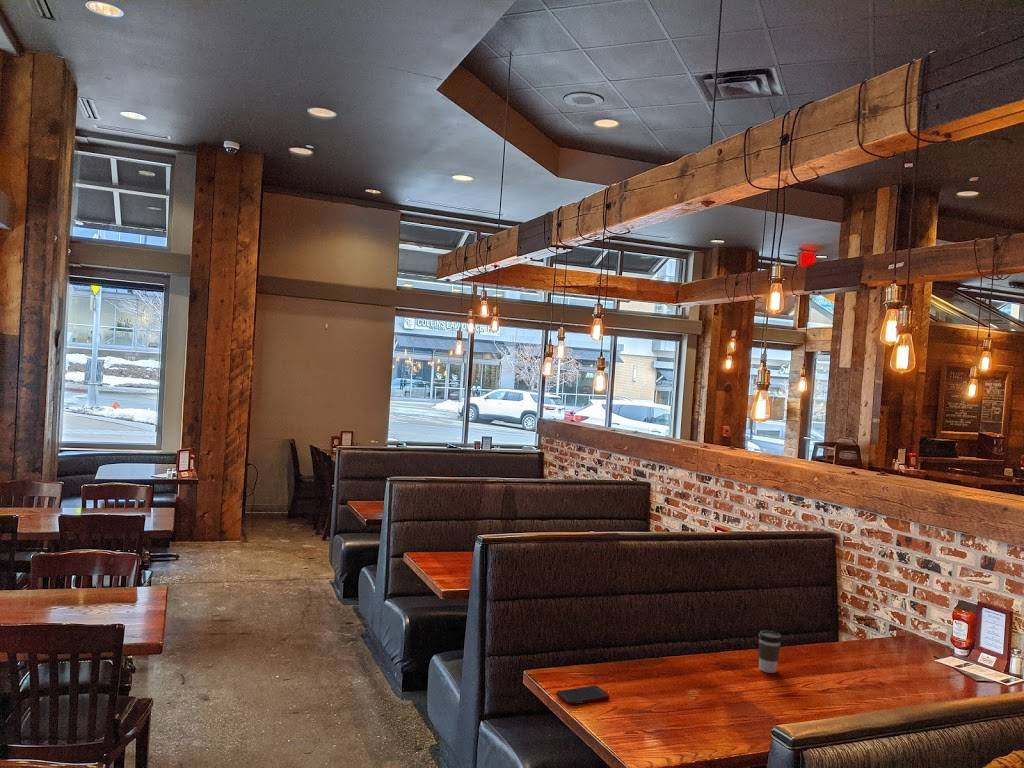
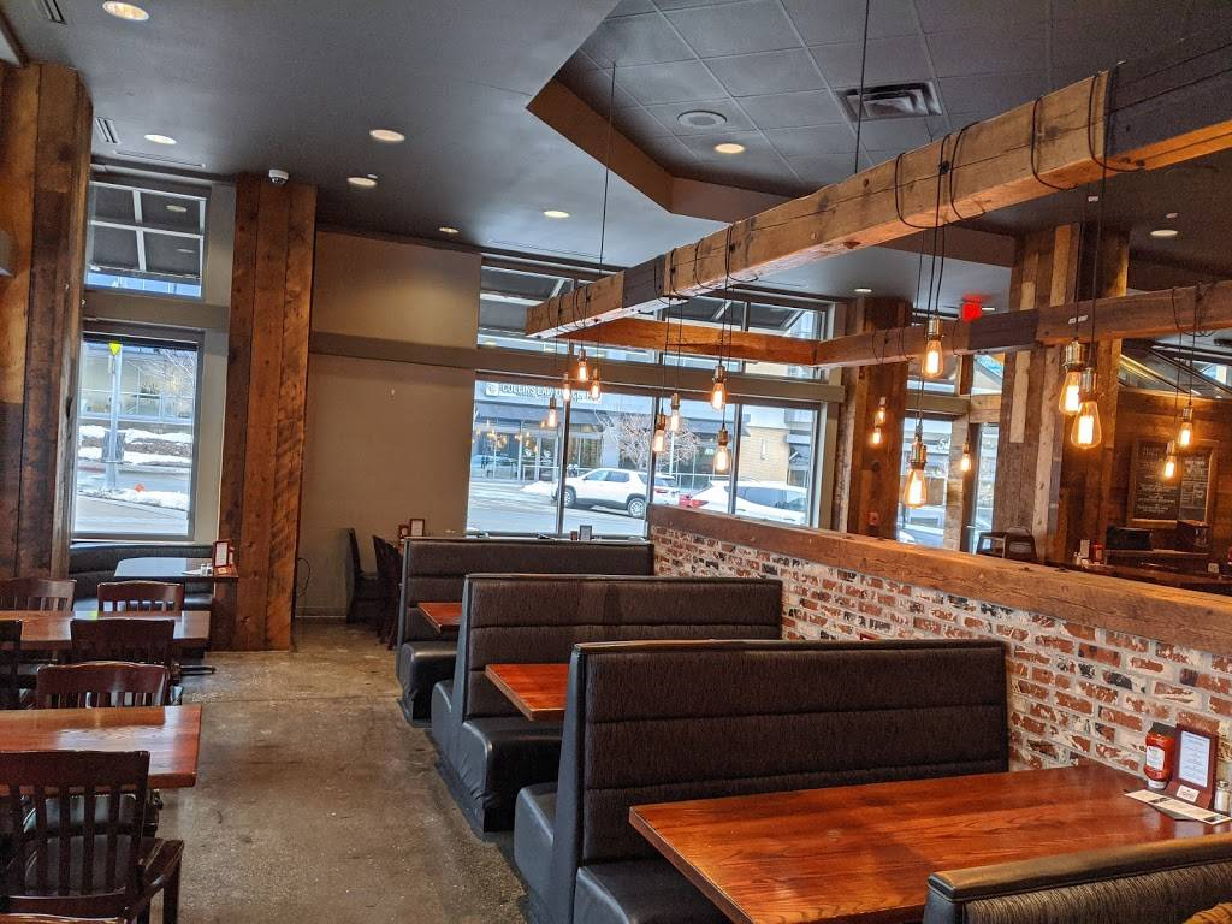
- coffee cup (768, 651)
- cell phone (582, 695)
